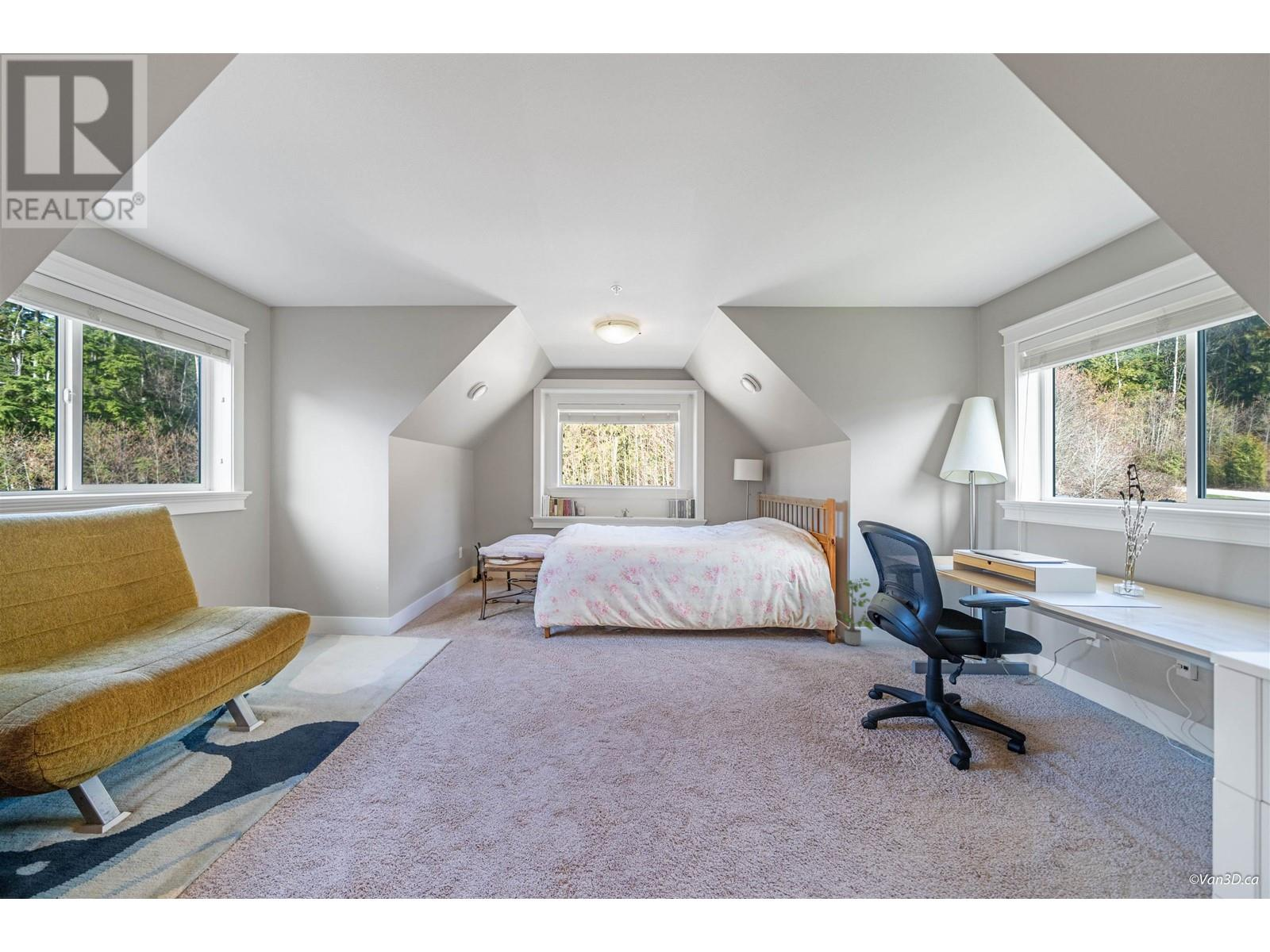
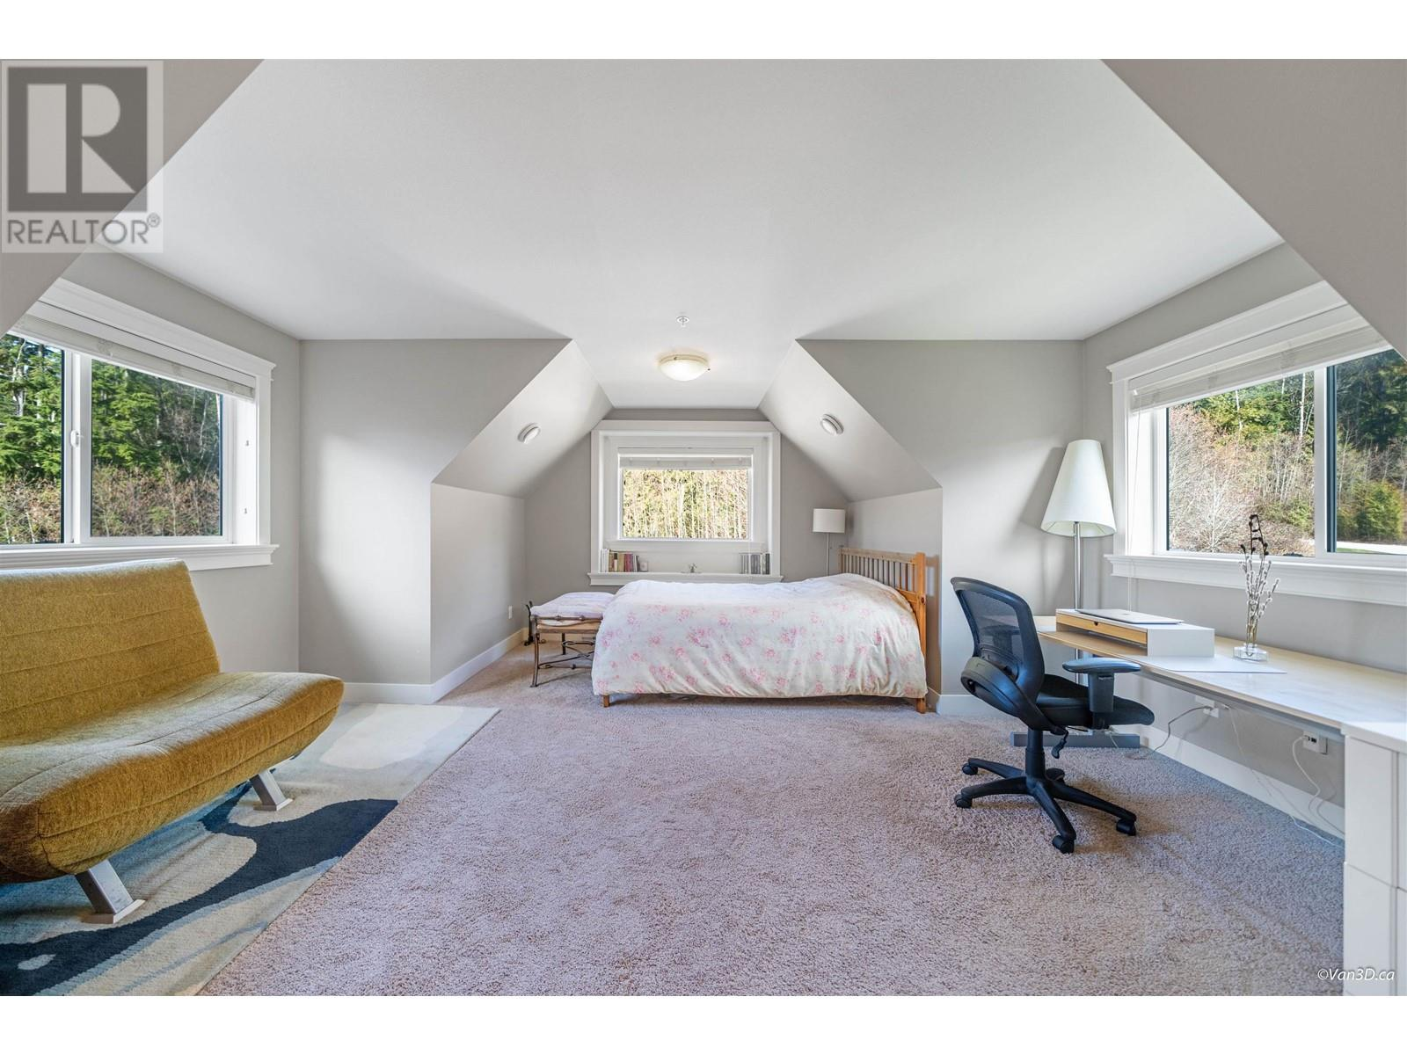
- potted plant (860, 606)
